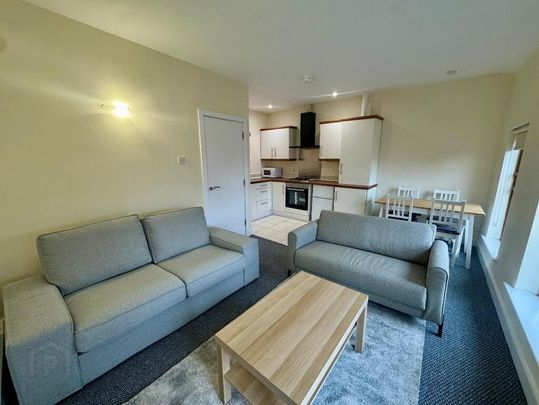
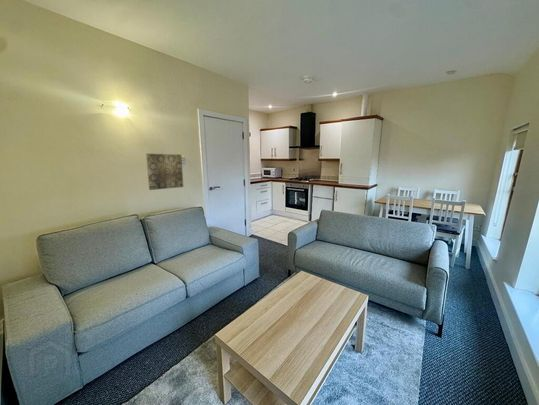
+ wall art (165, 171)
